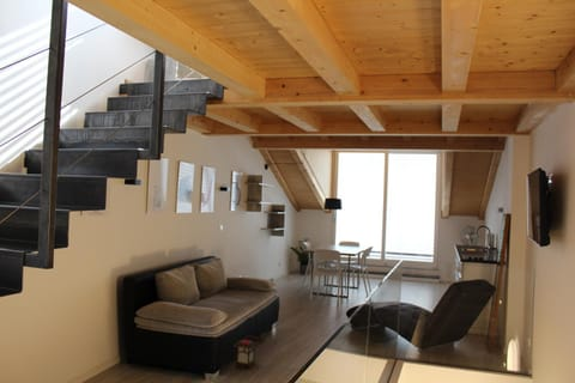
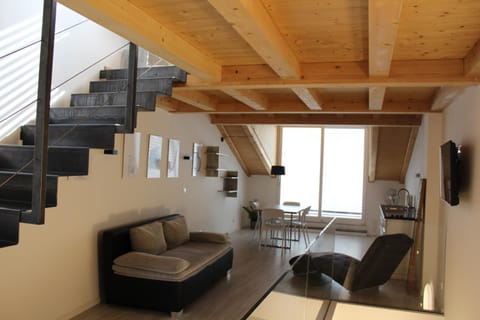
- lantern (249, 349)
